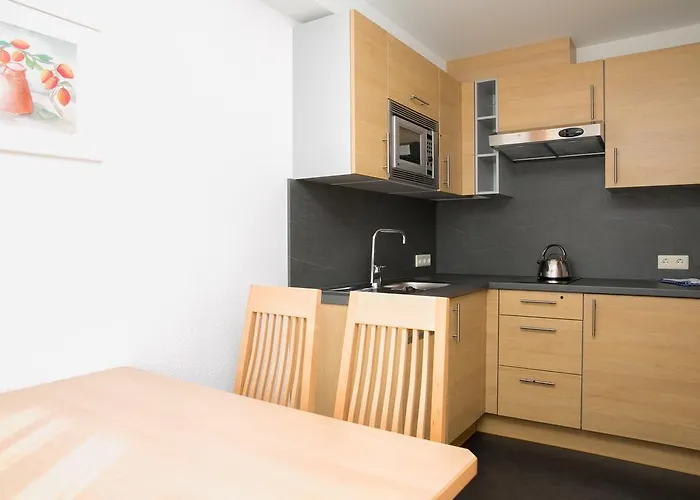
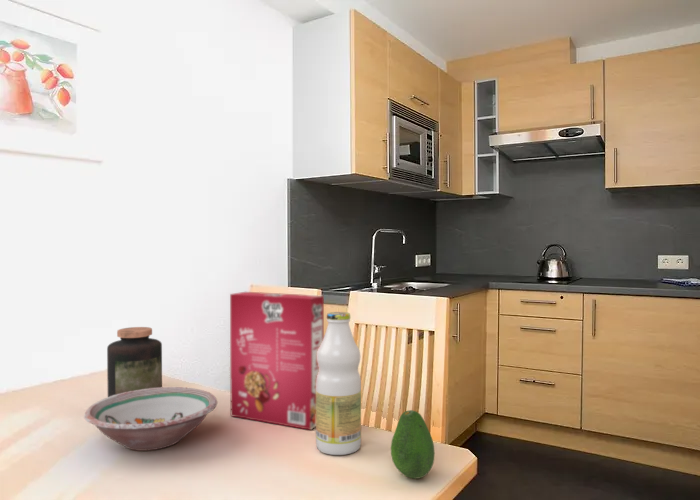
+ fruit (412, 444)
+ bottle (338, 380)
+ cereal box (276, 356)
+ bowl (153, 421)
+ jar (135, 367)
